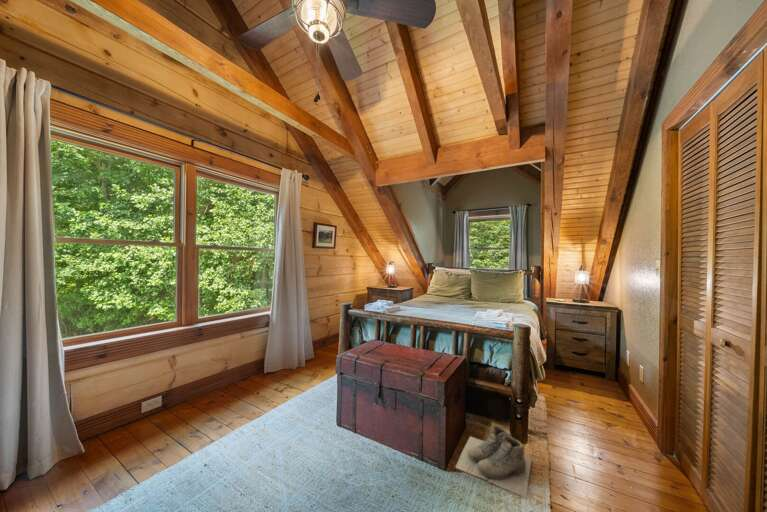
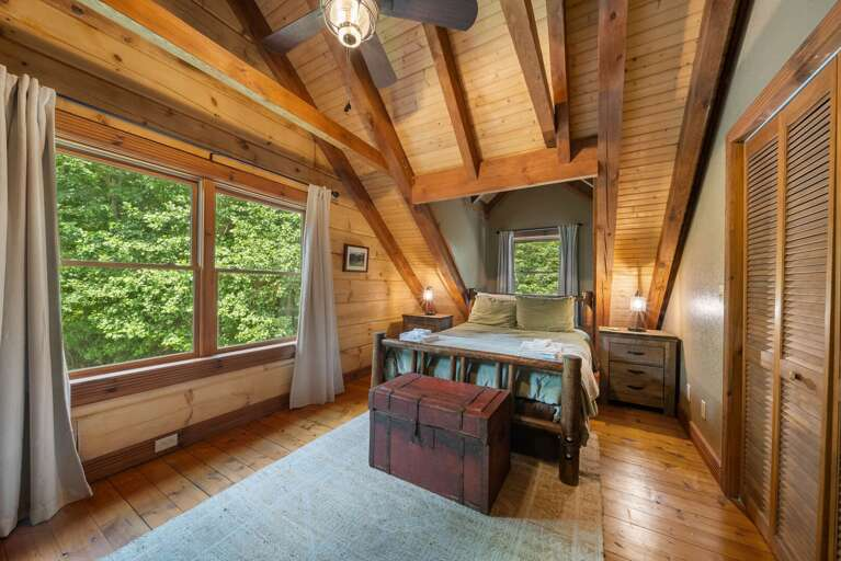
- boots (494, 447)
